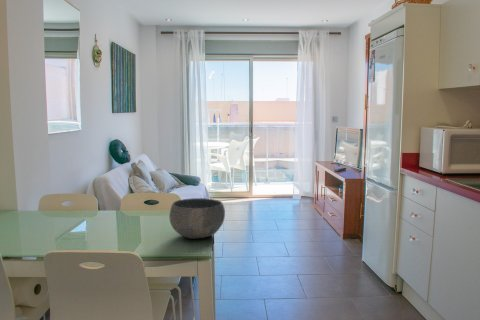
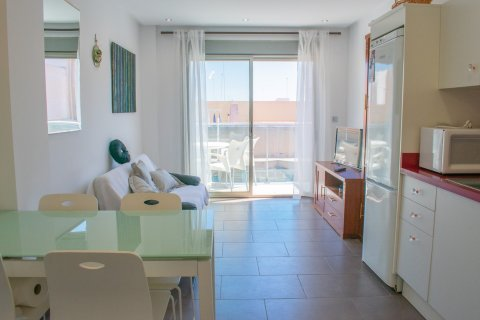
- bowl (197, 219)
